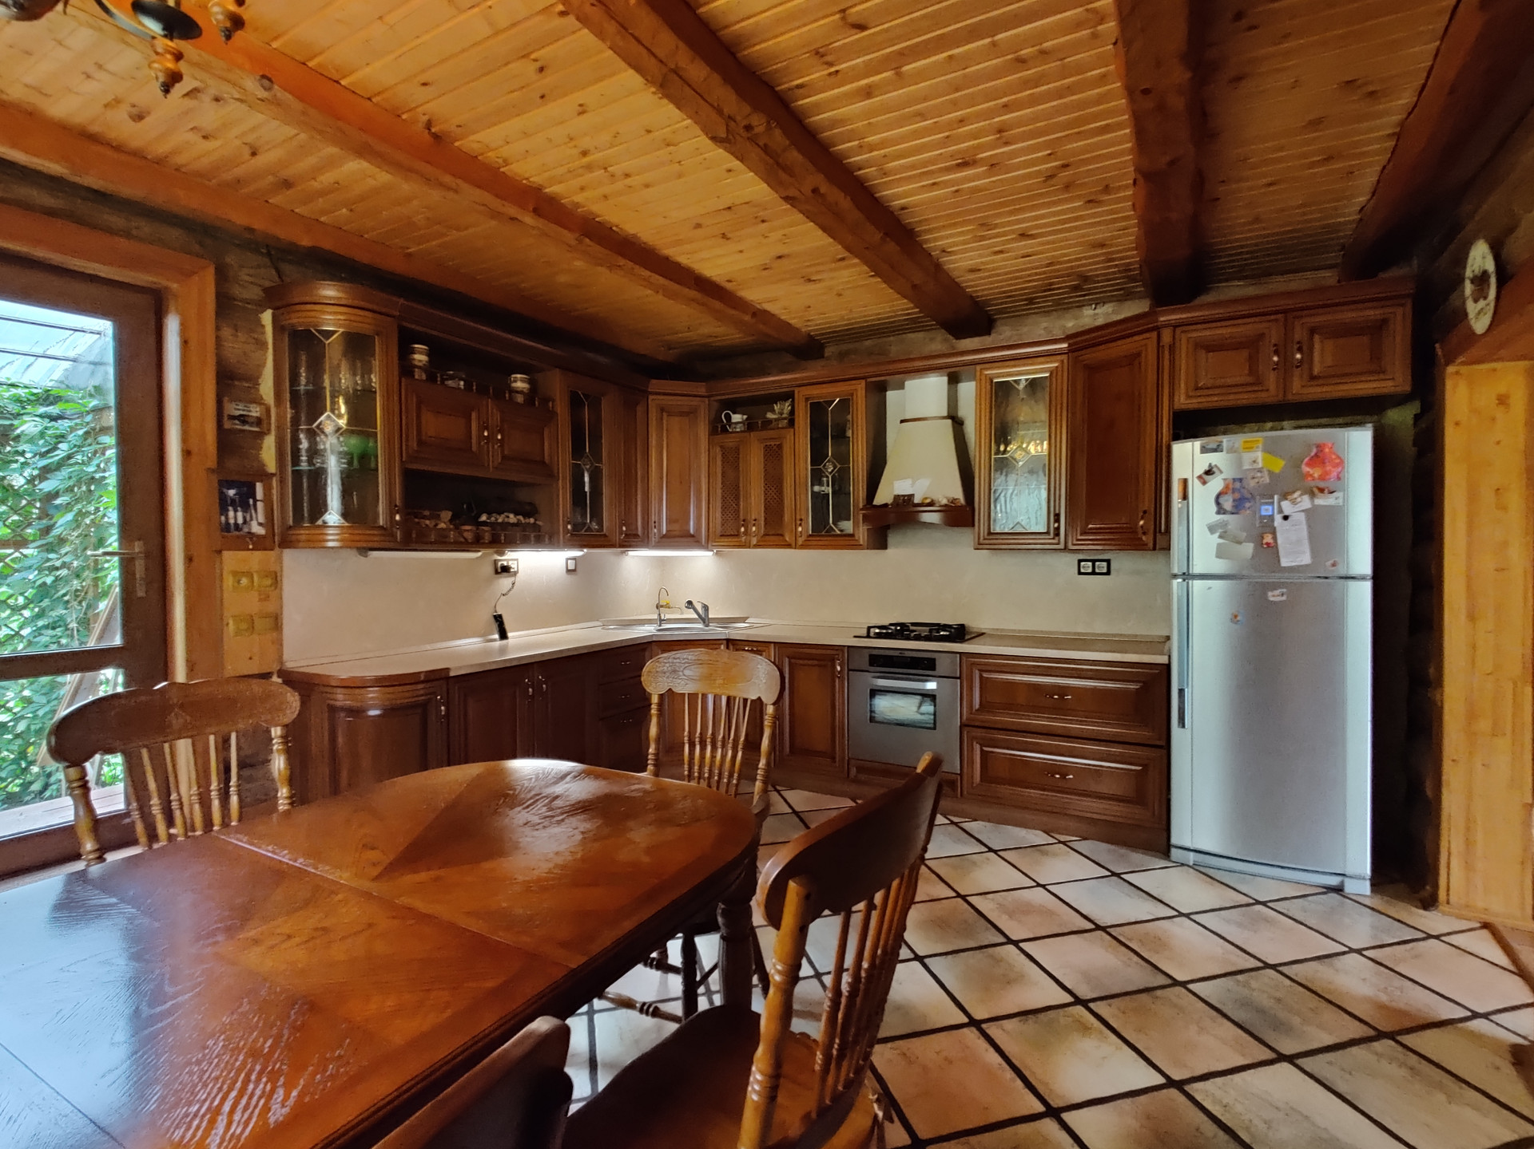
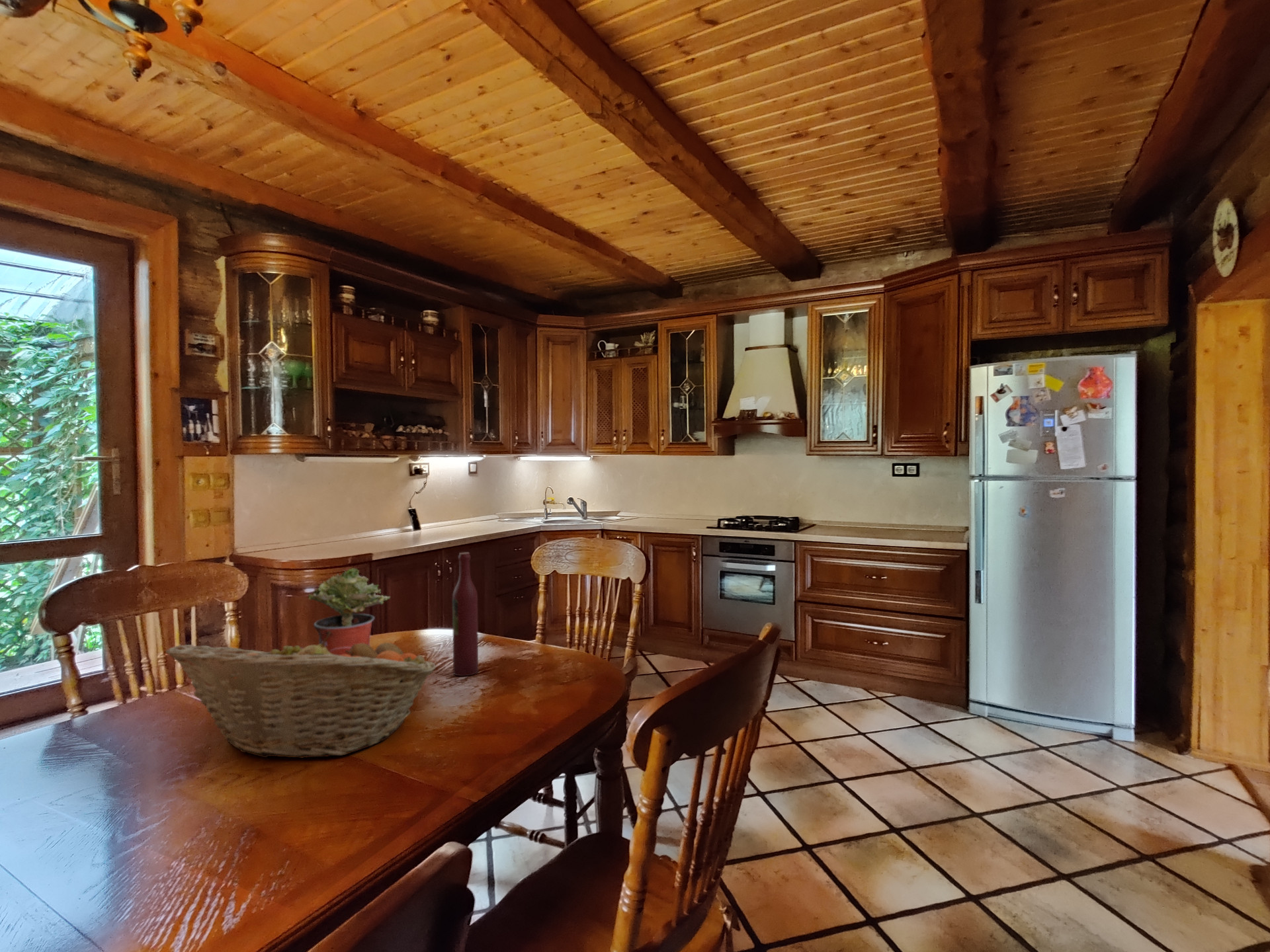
+ potted plant (351, 616)
+ wine bottle (465, 612)
+ fruit basket (309, 679)
